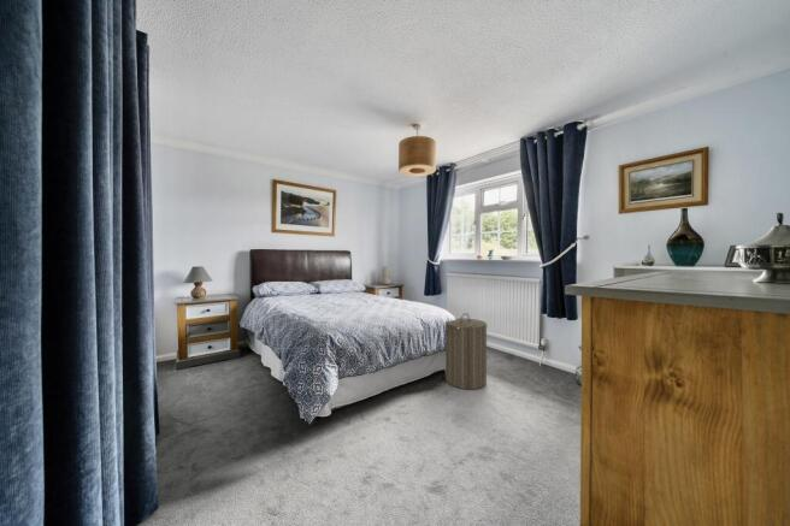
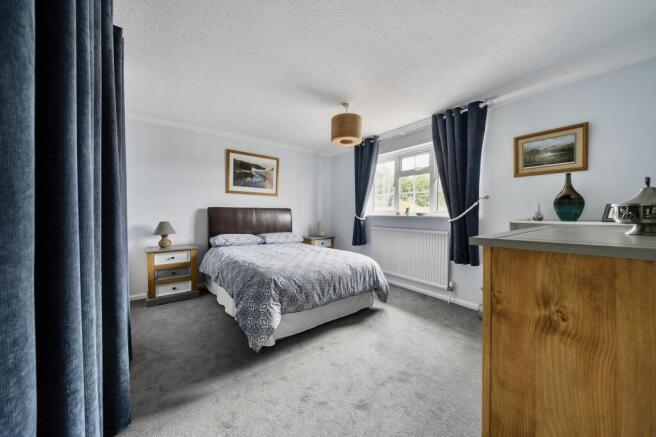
- laundry hamper (465, 347)
